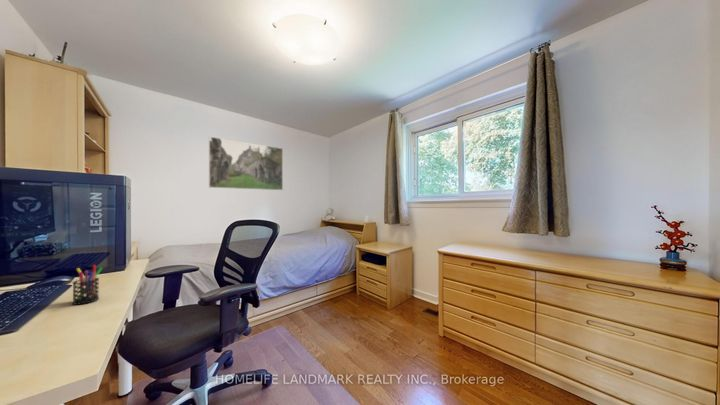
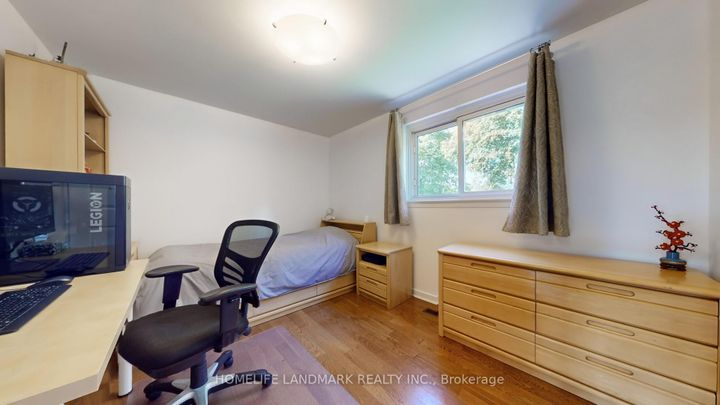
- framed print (249, 166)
- pen holder (89, 282)
